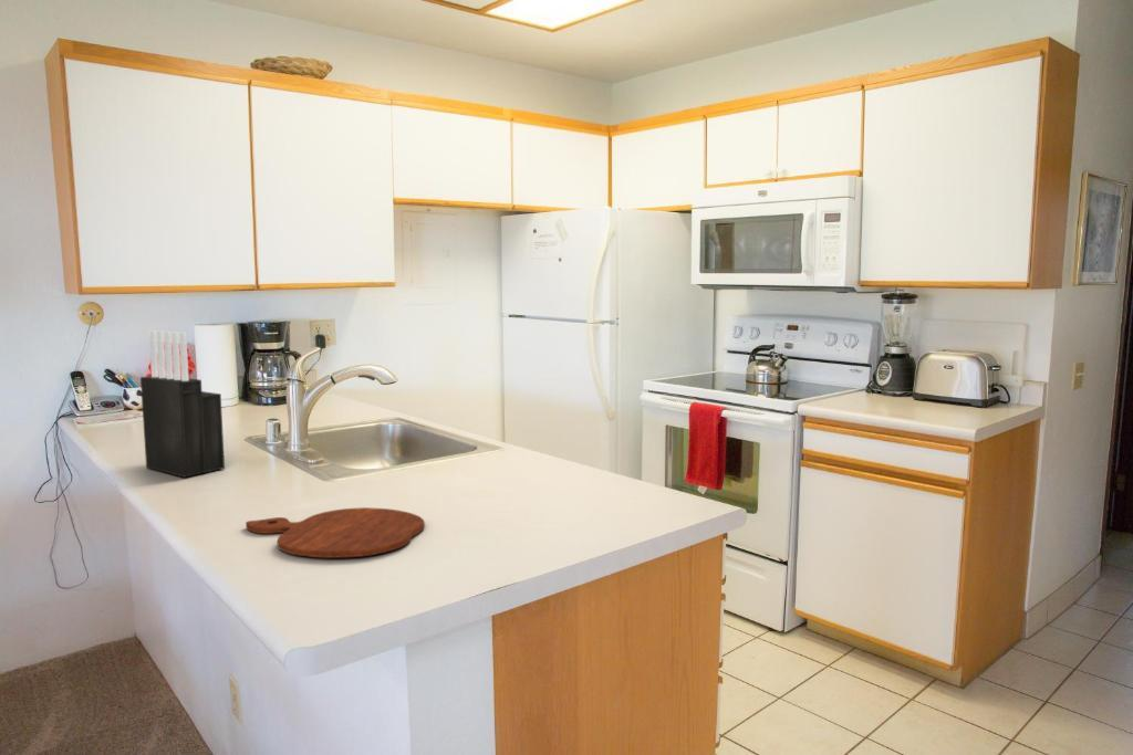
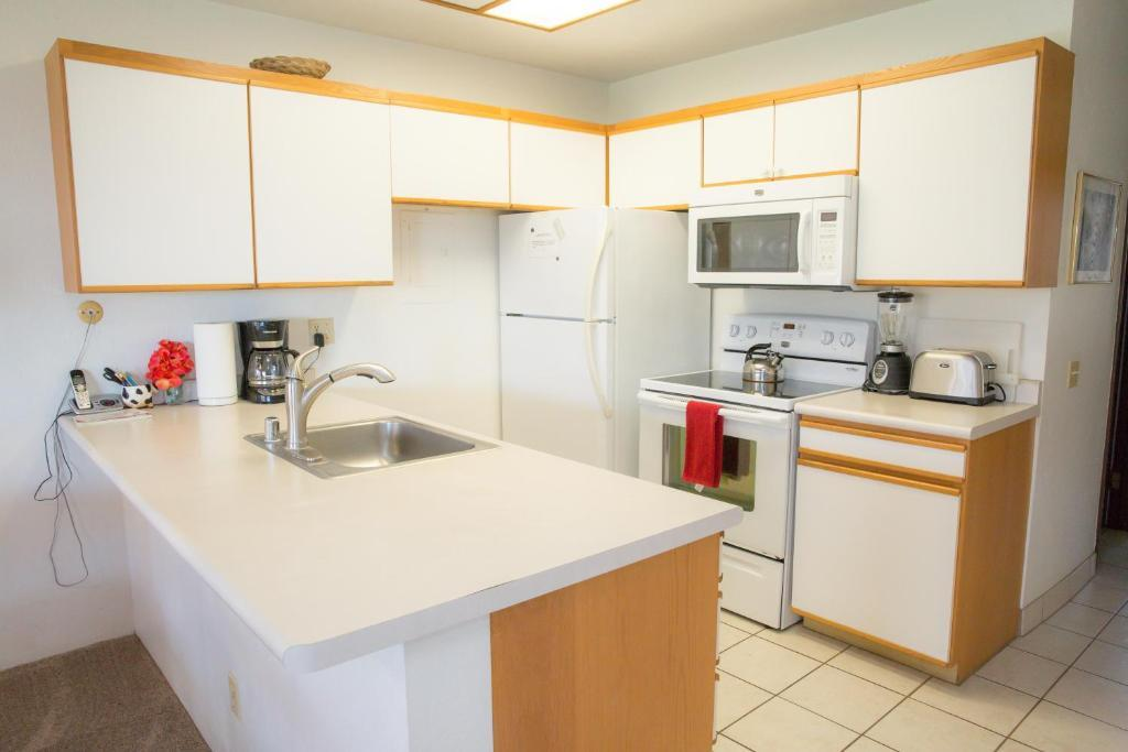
- cutting board (329, 528)
- knife block (185, 399)
